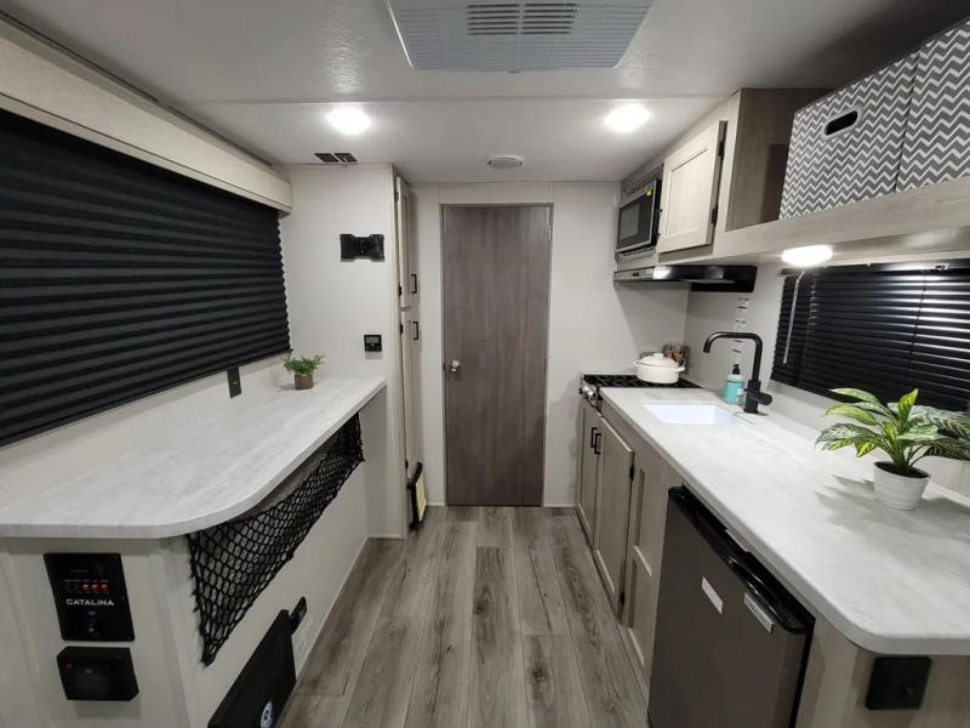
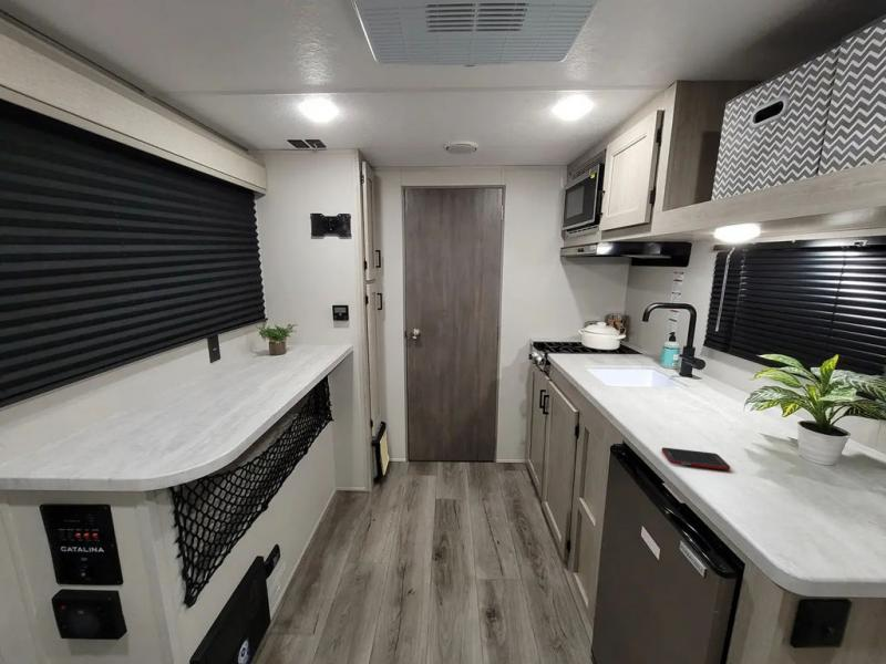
+ cell phone (693, 458)
